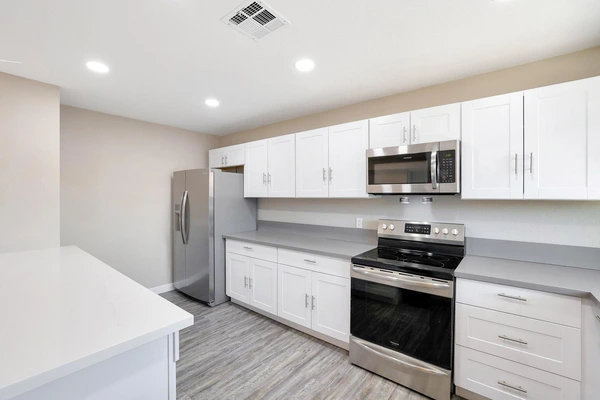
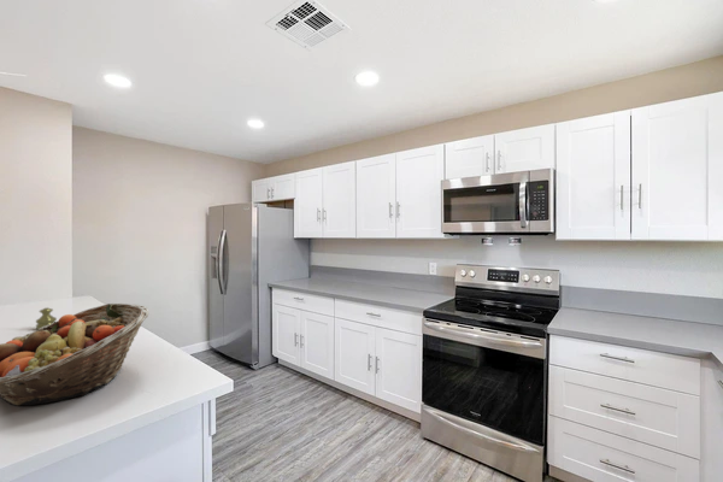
+ fruit basket (72, 346)
+ salt shaker (46, 317)
